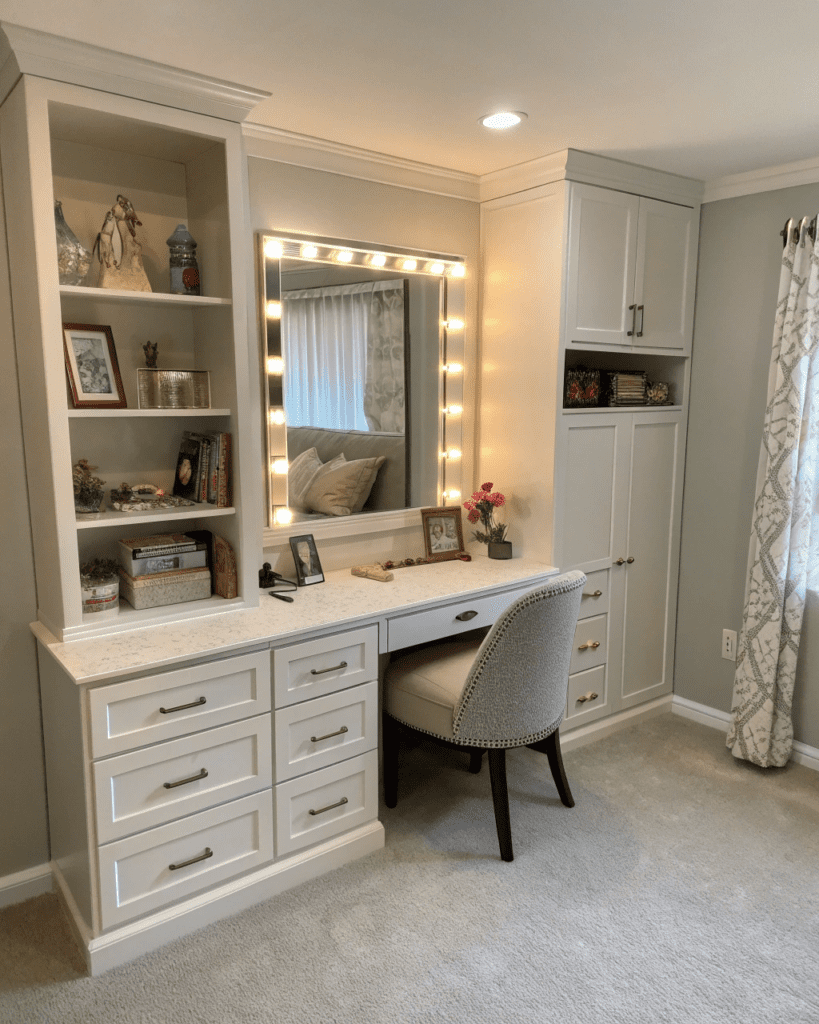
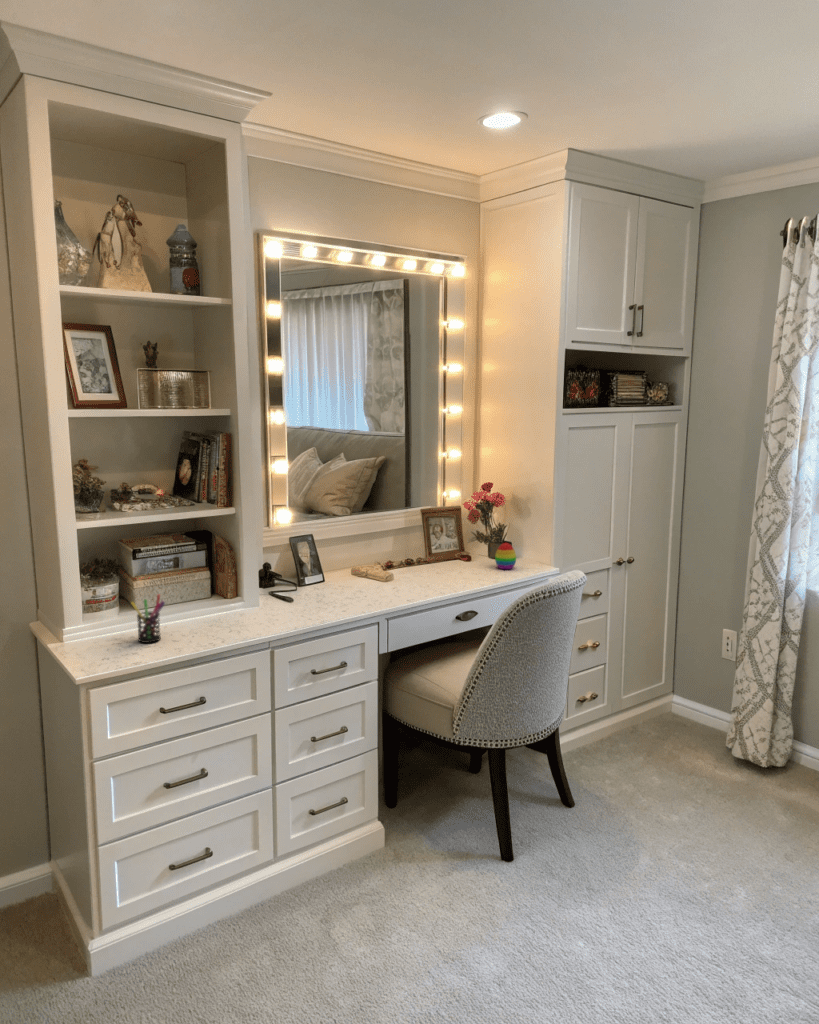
+ pen holder (149, 617)
+ decorative egg (505, 555)
